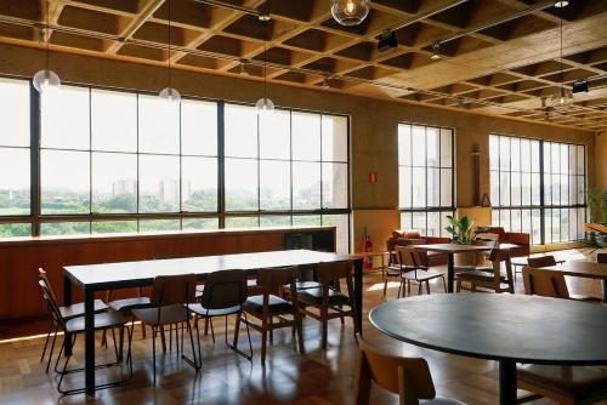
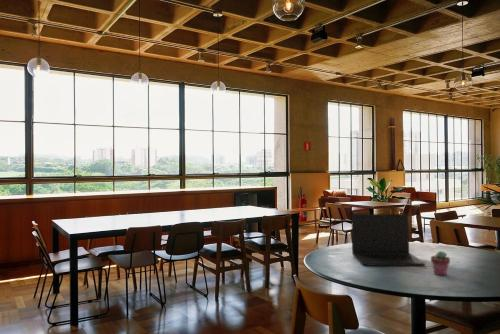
+ potted succulent (440, 262)
+ laptop (386, 238)
